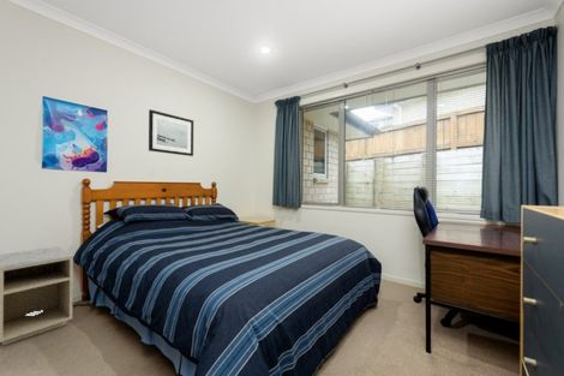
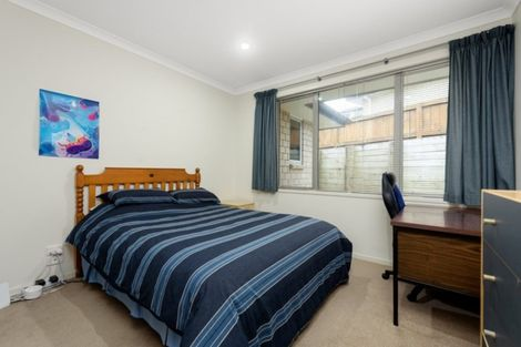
- wall art (172, 135)
- nightstand (32, 291)
